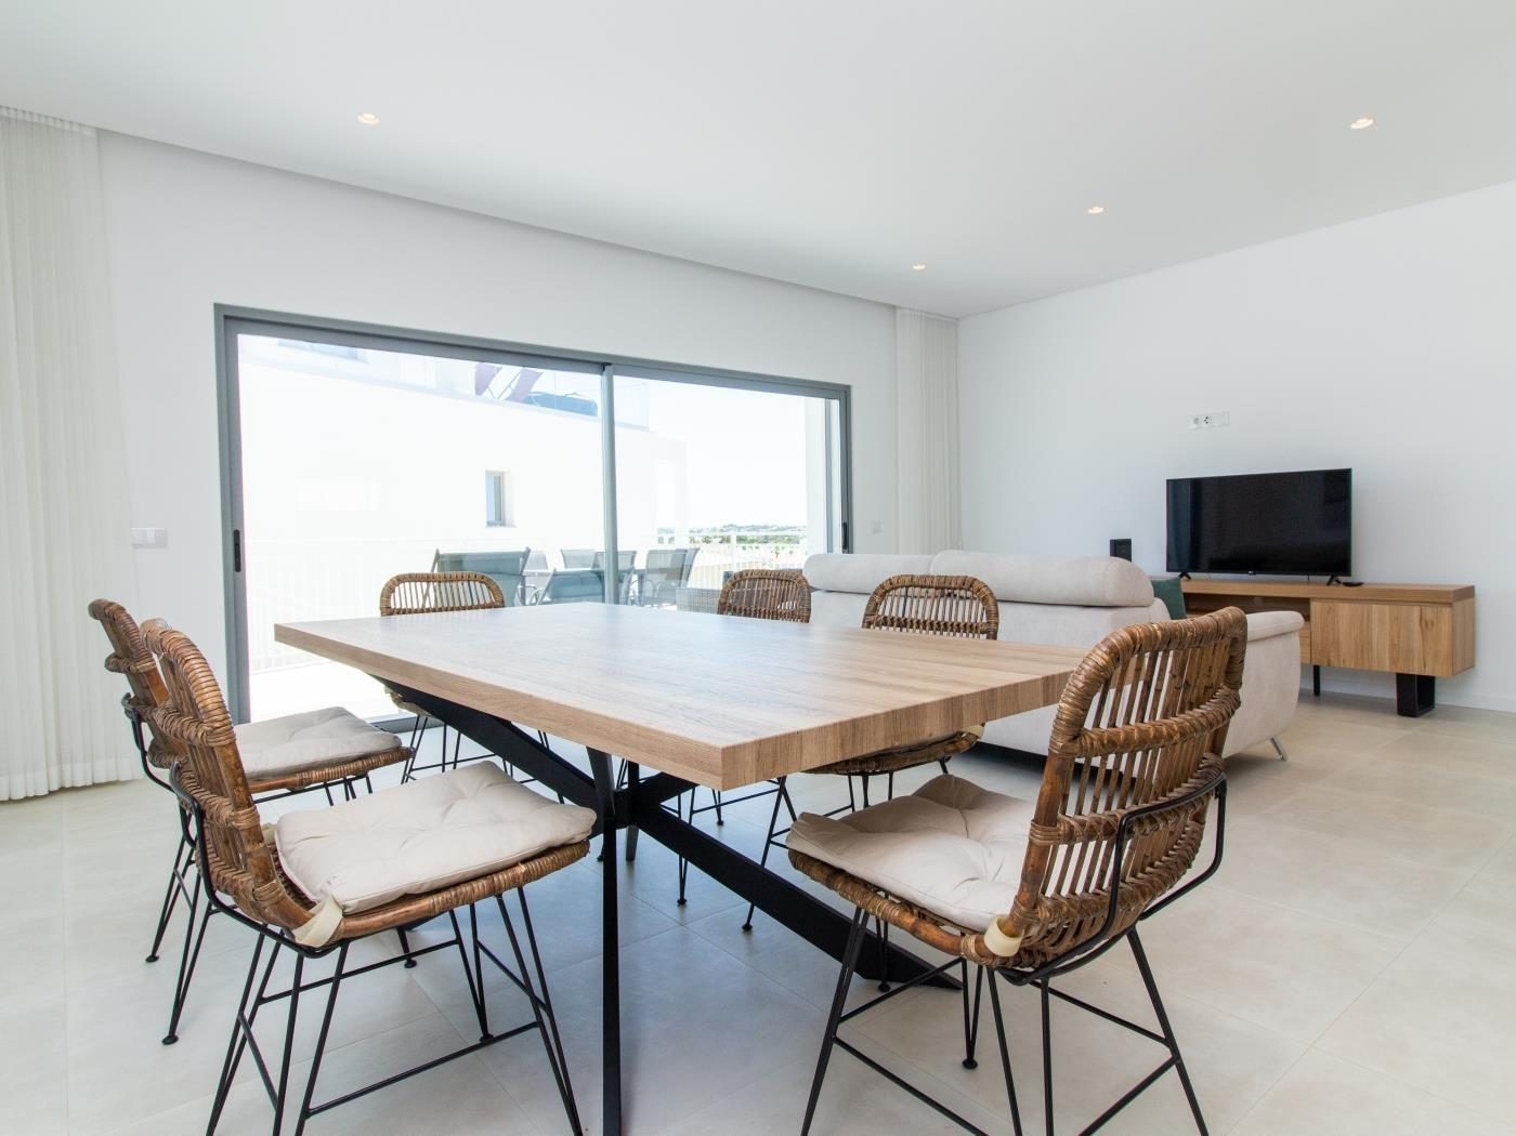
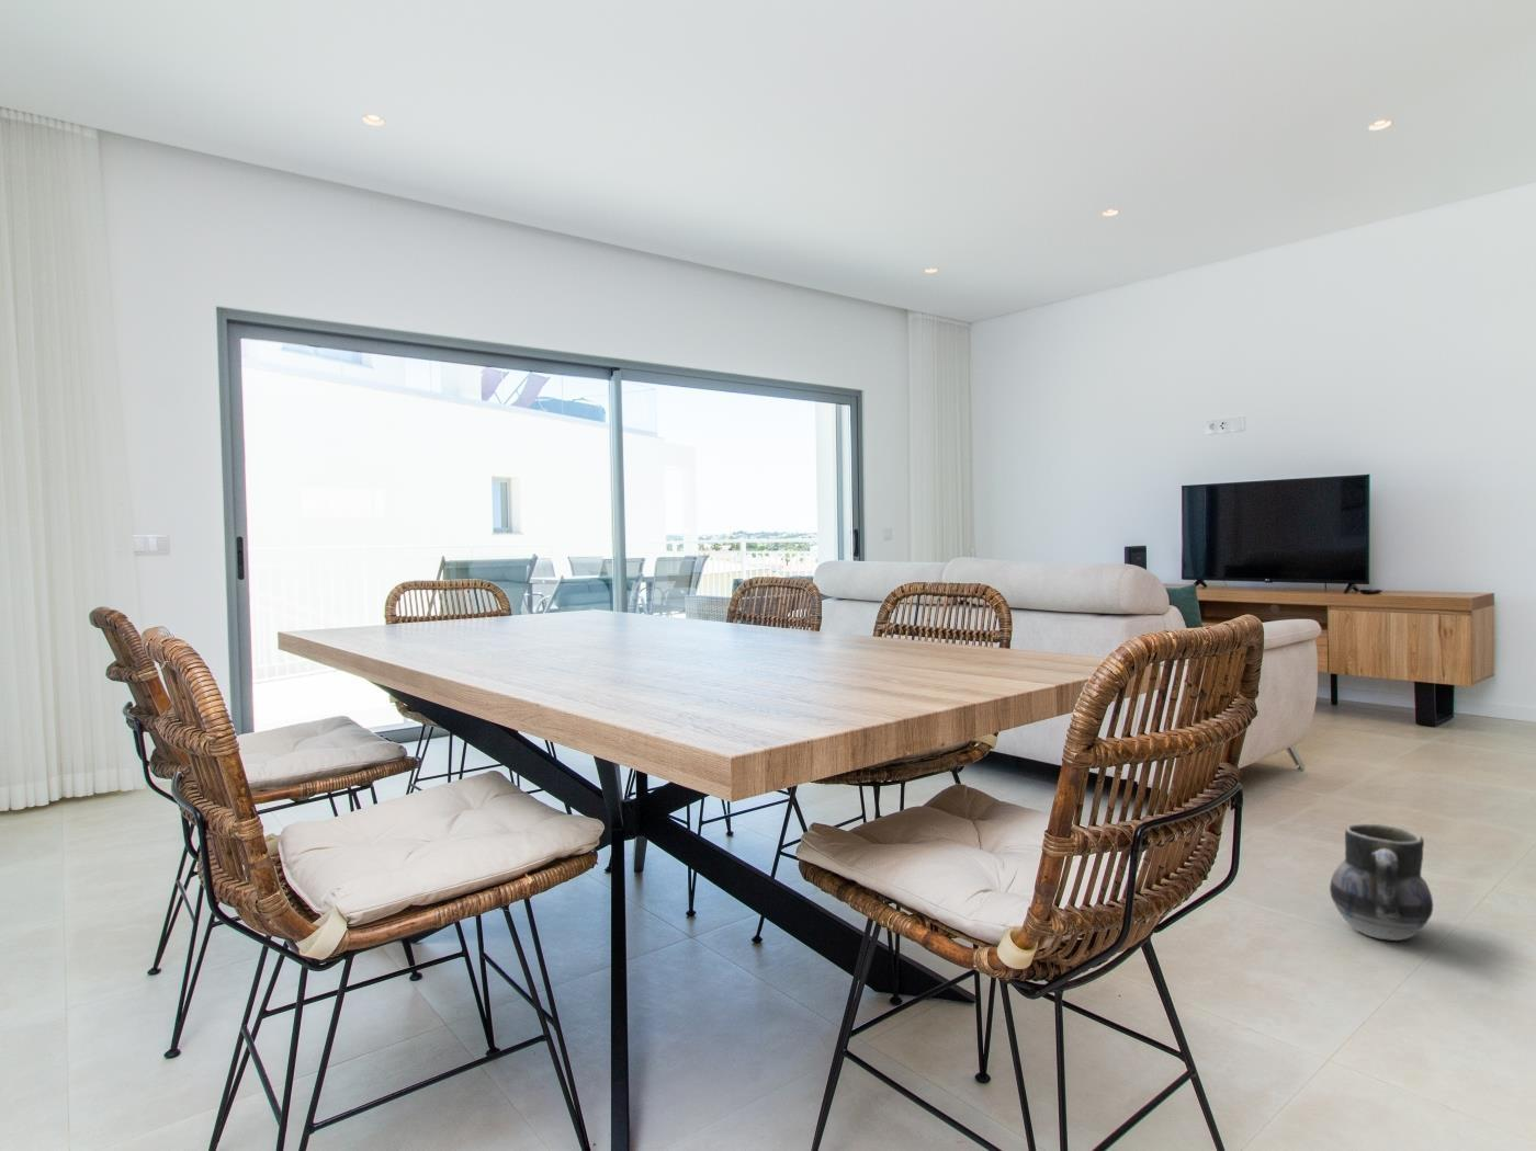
+ ceramic jug (1379, 884)
